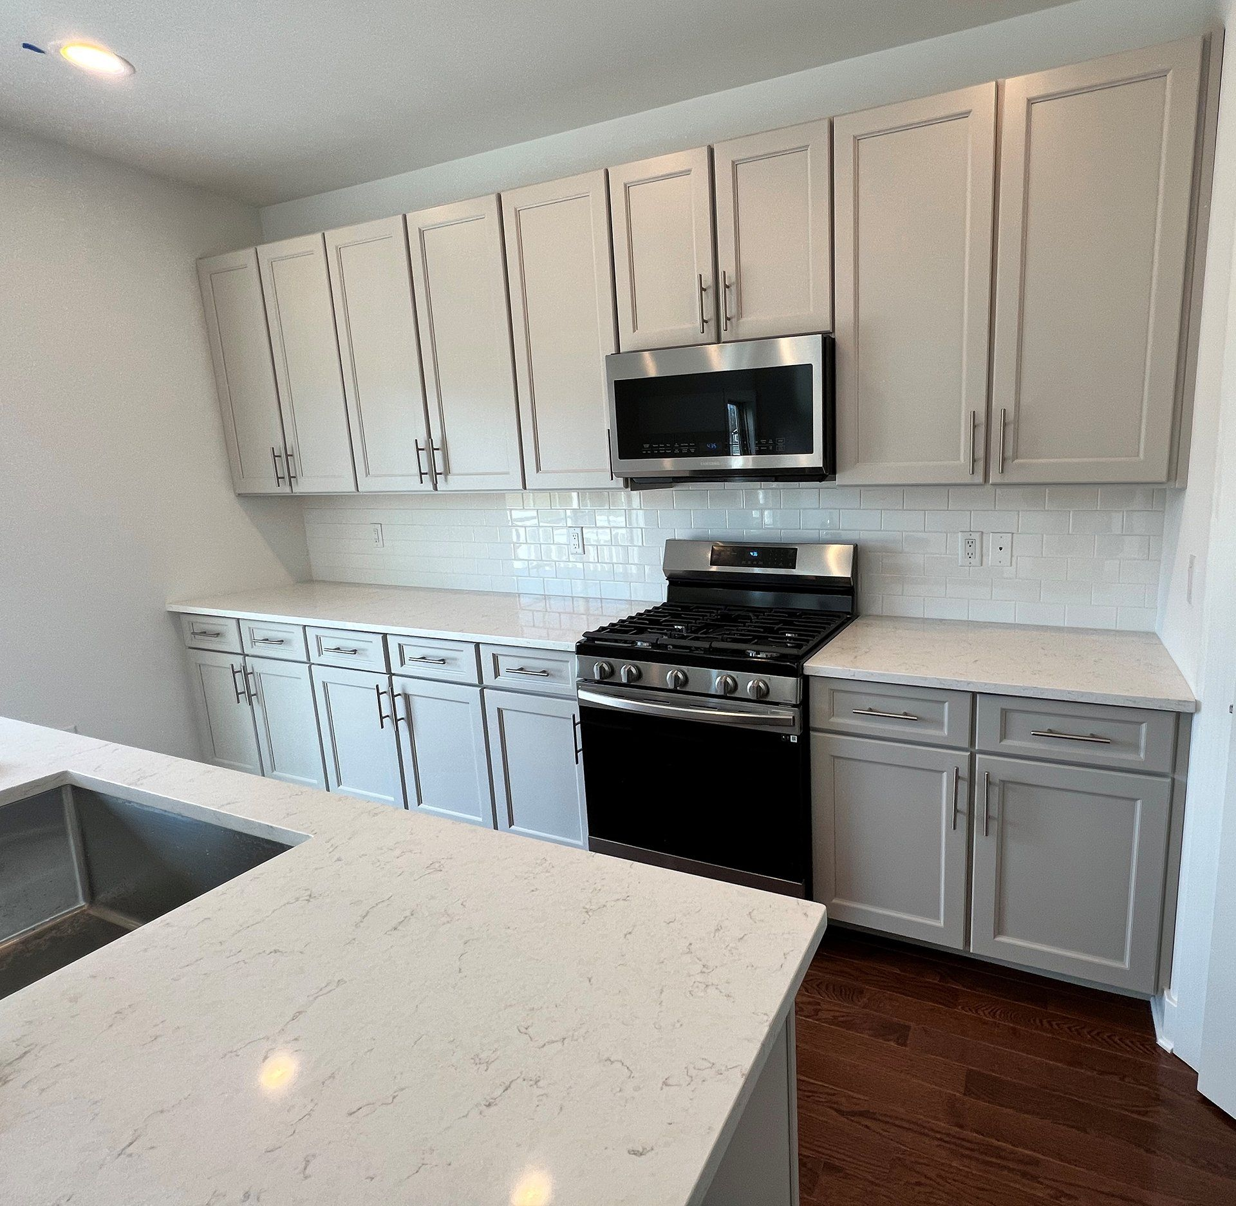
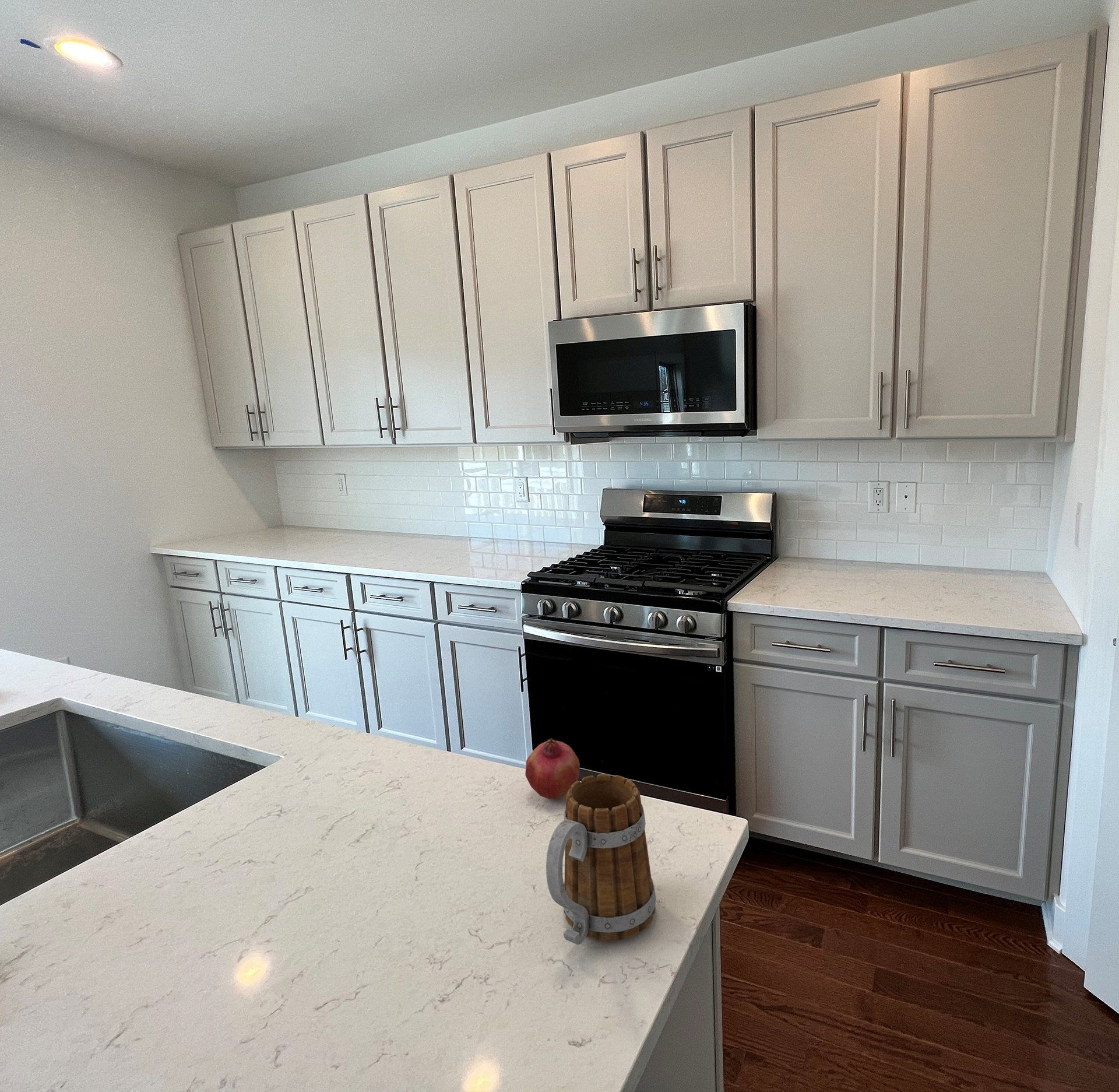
+ mug (594, 863)
+ fruit (553, 764)
